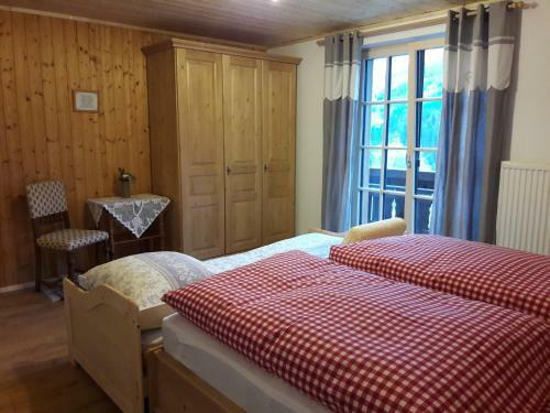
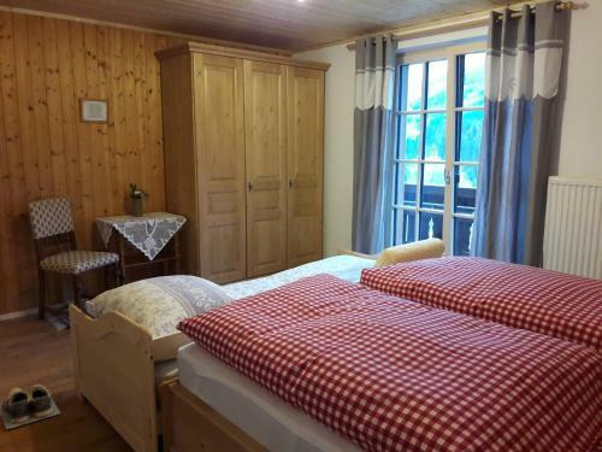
+ shoes (26, 398)
